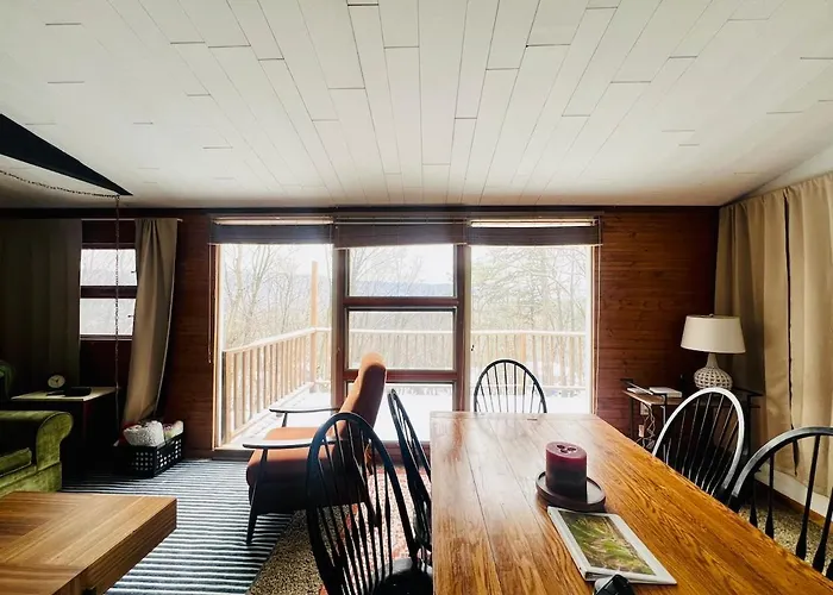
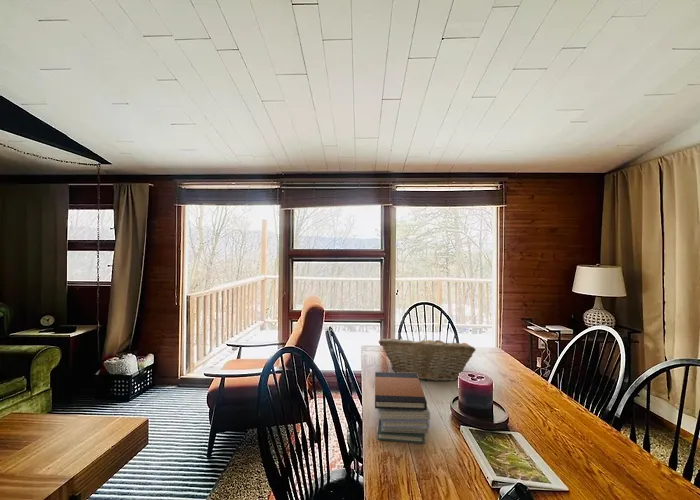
+ book stack (399, 404)
+ fruit basket (425, 352)
